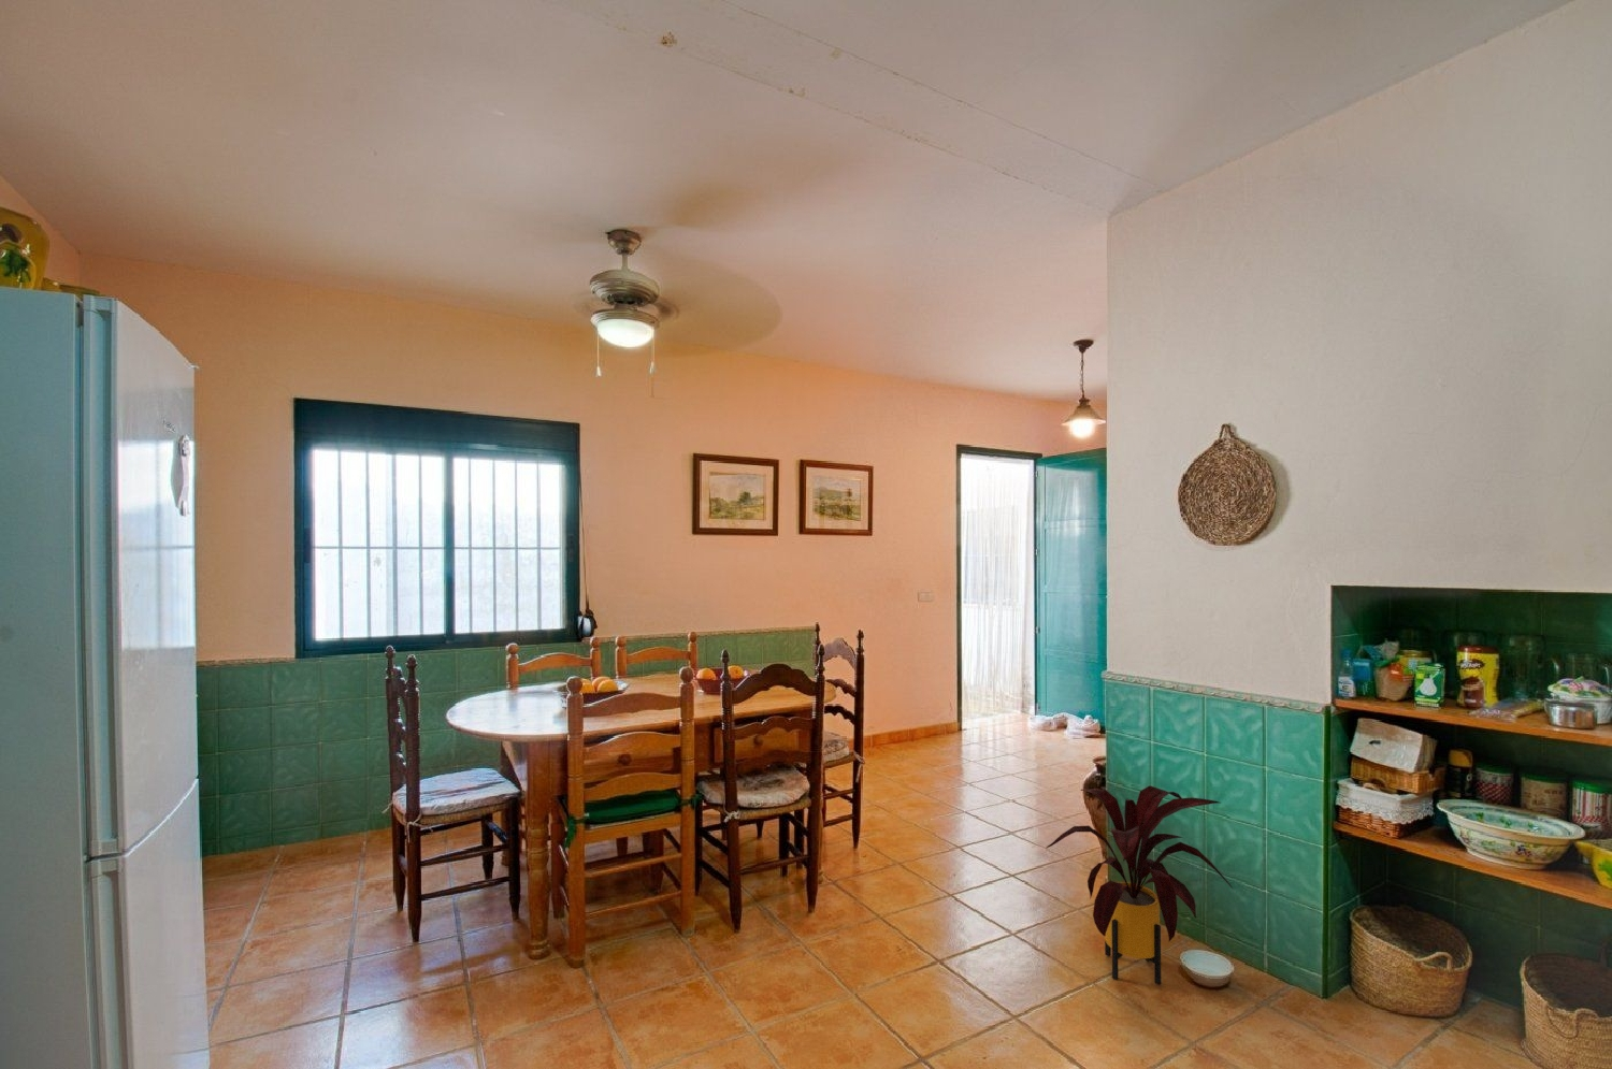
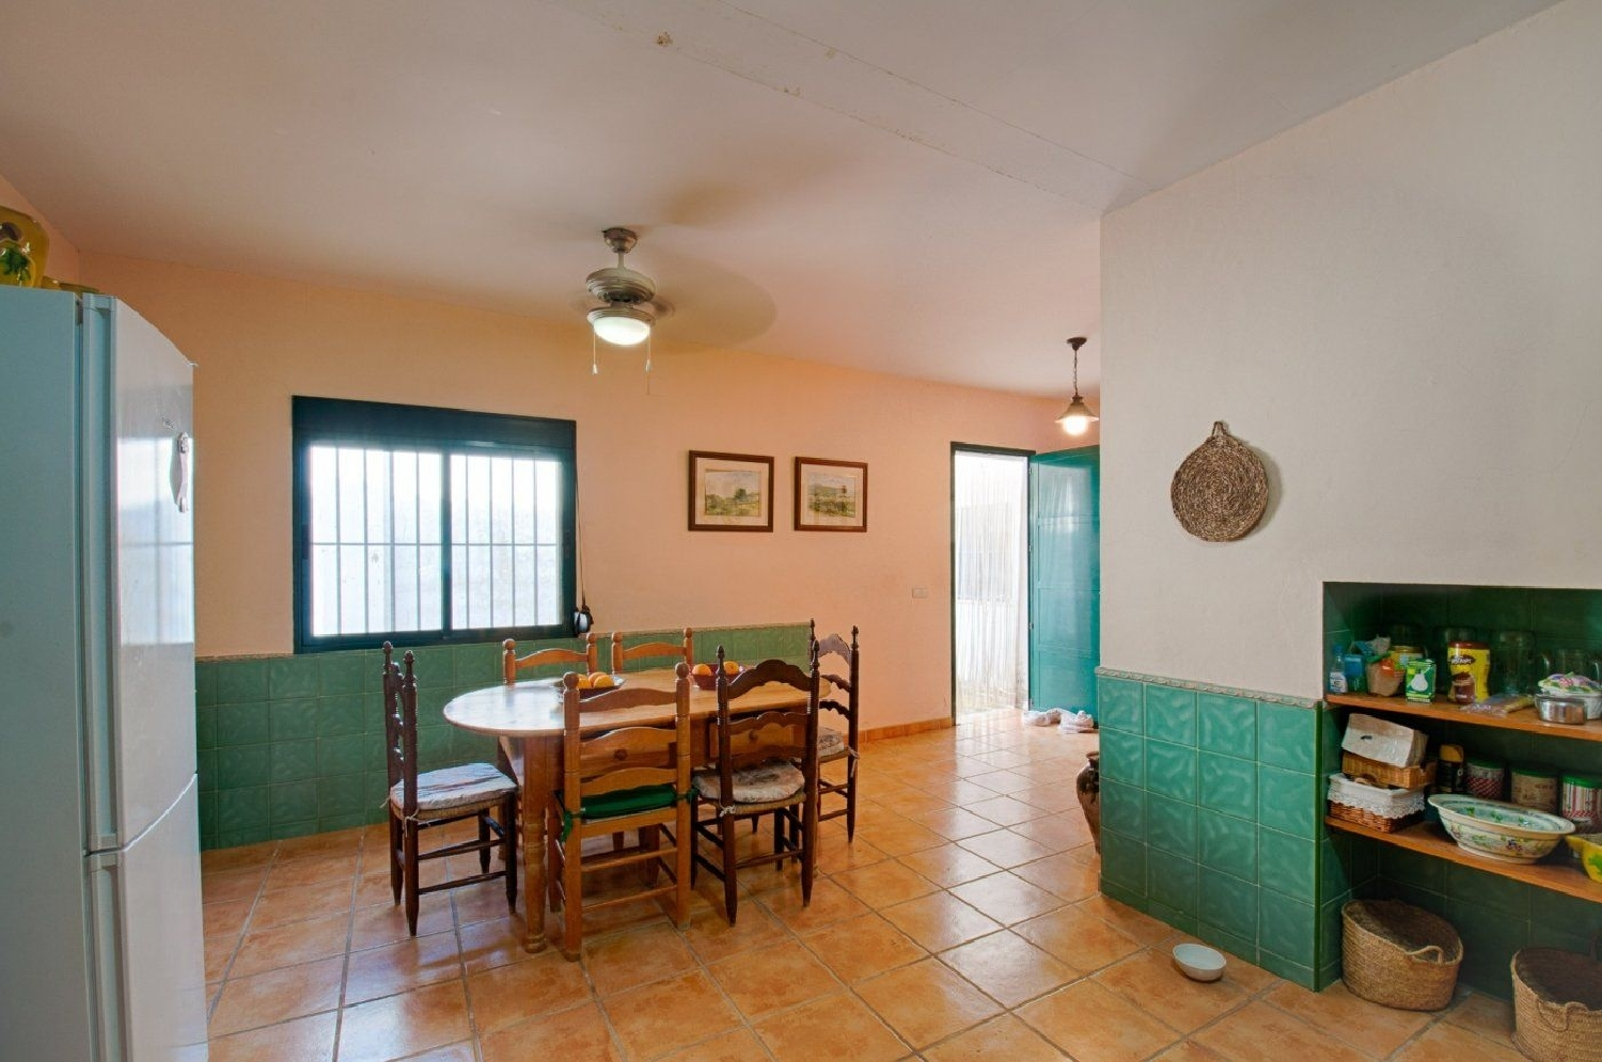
- house plant (1134, 876)
